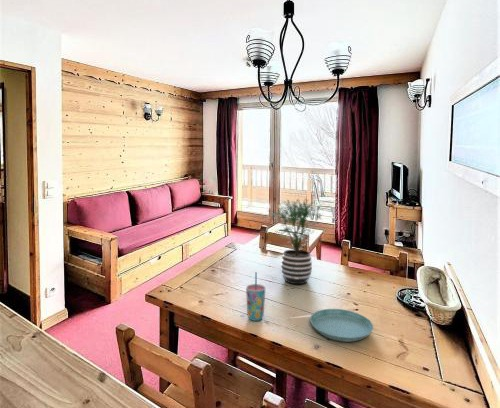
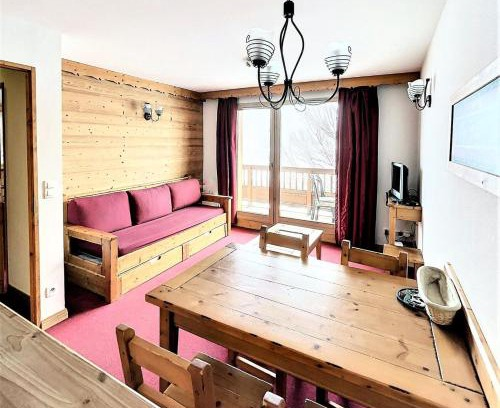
- saucer (340, 325)
- potted plant (294, 240)
- cup (255, 295)
